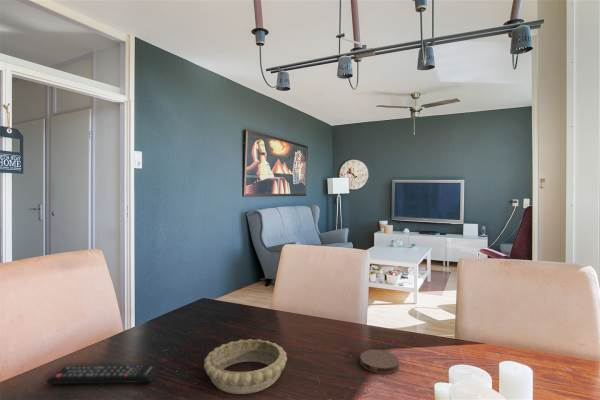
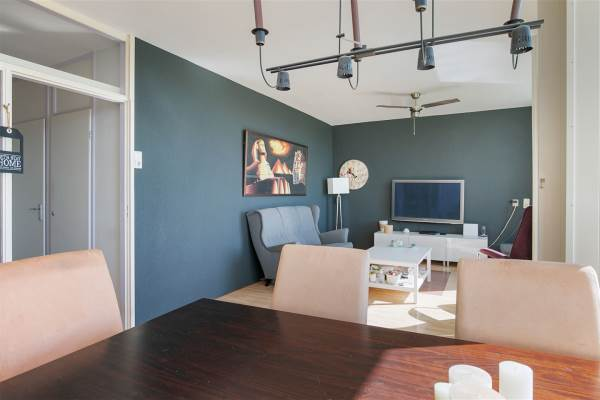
- decorative bowl (245, 361)
- coaster (379, 361)
- remote control (104, 375)
